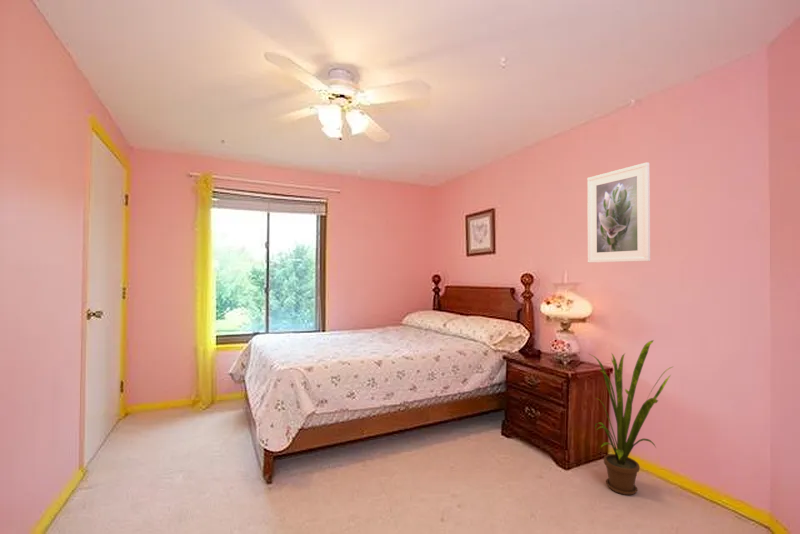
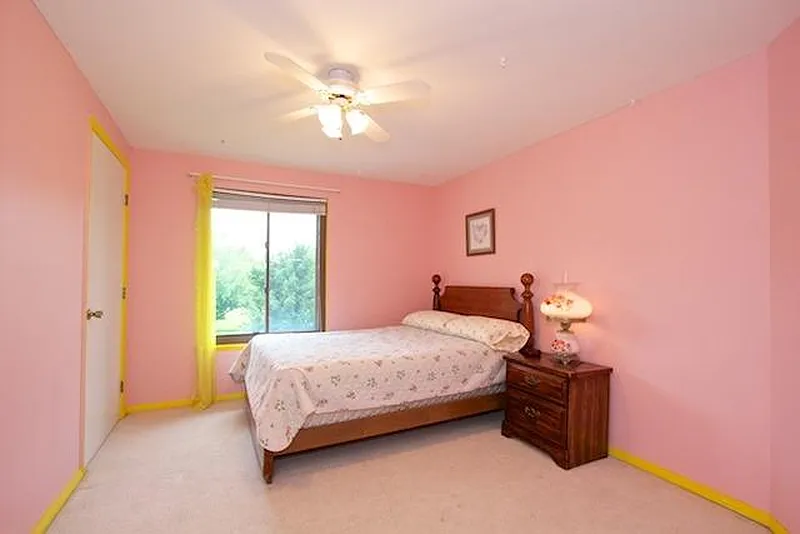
- house plant (622, 413)
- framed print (616, 216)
